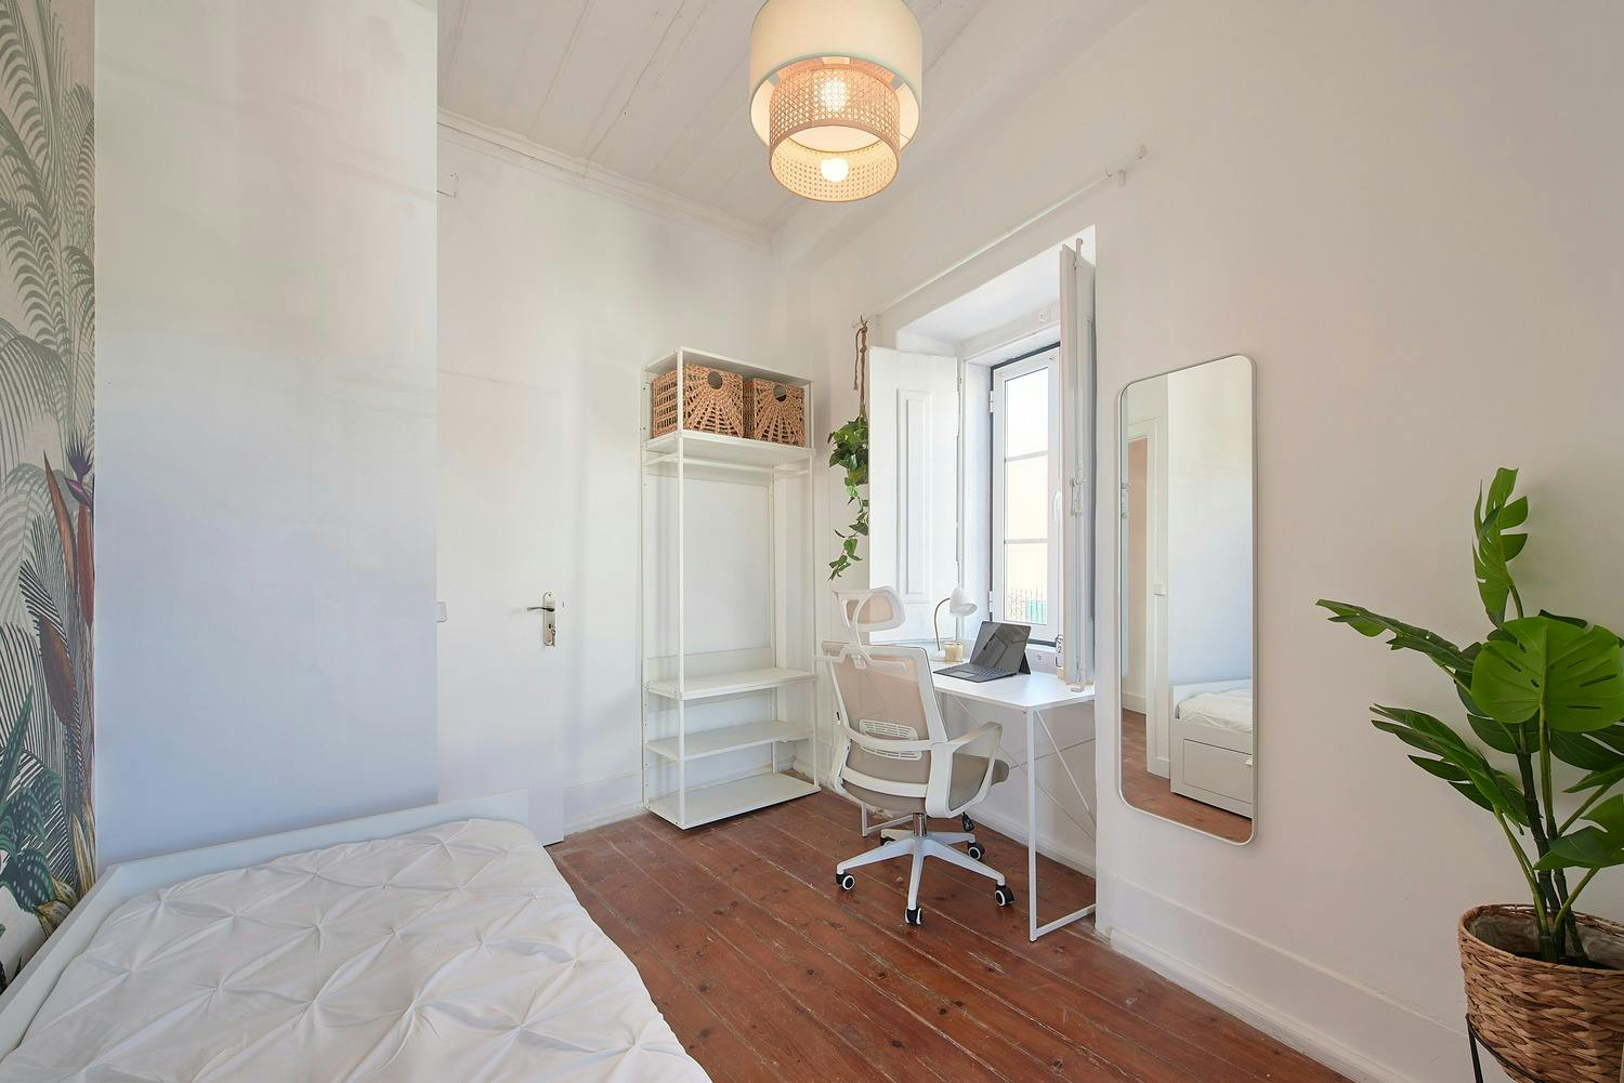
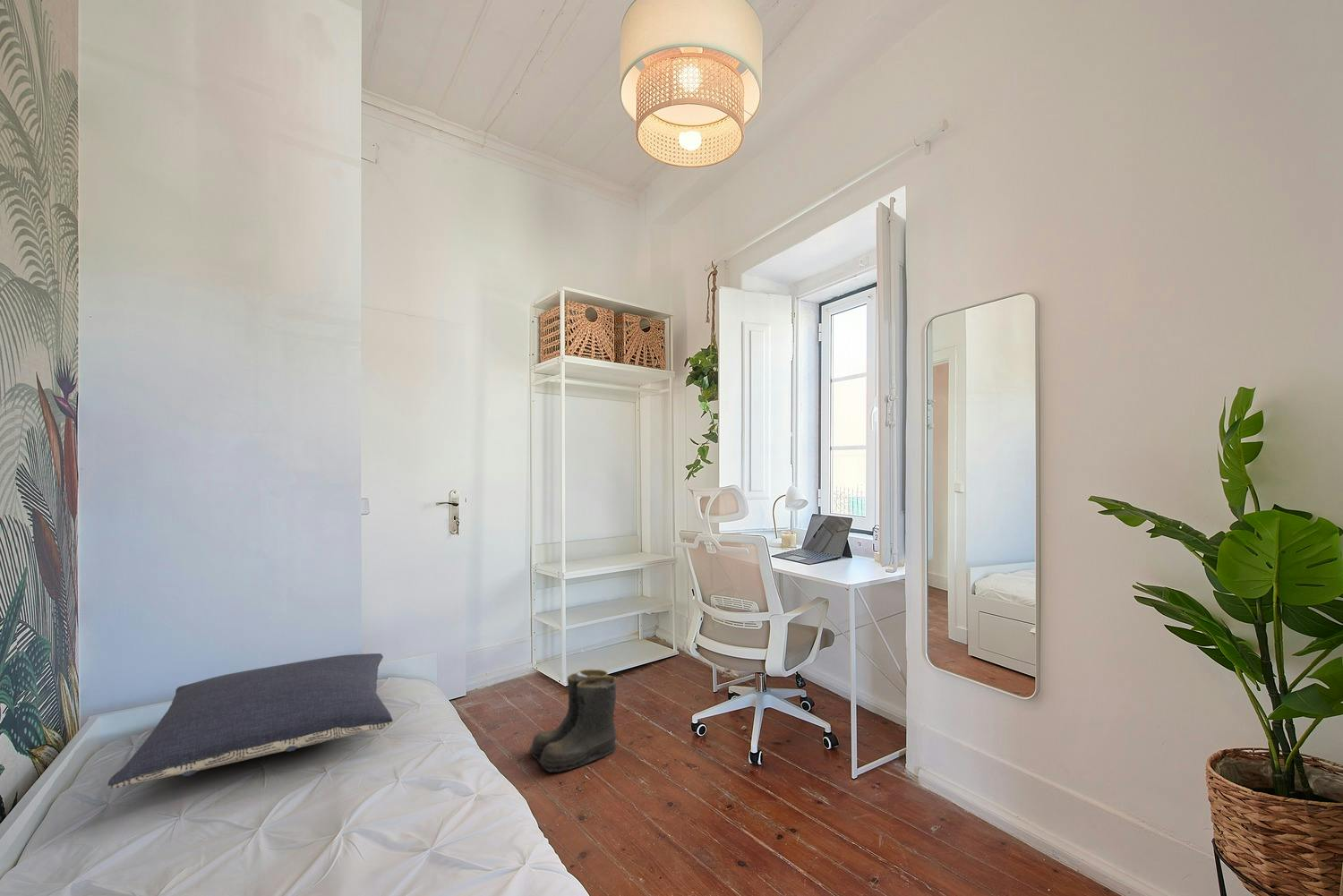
+ boots (574, 716)
+ pillow (278, 705)
